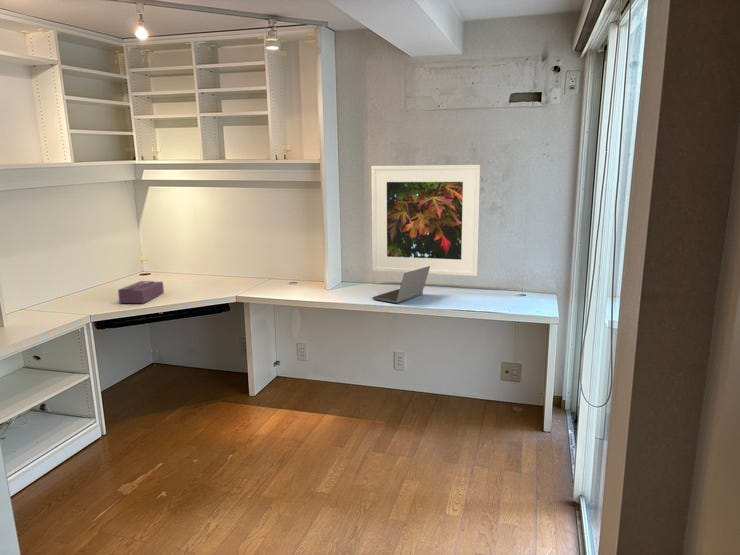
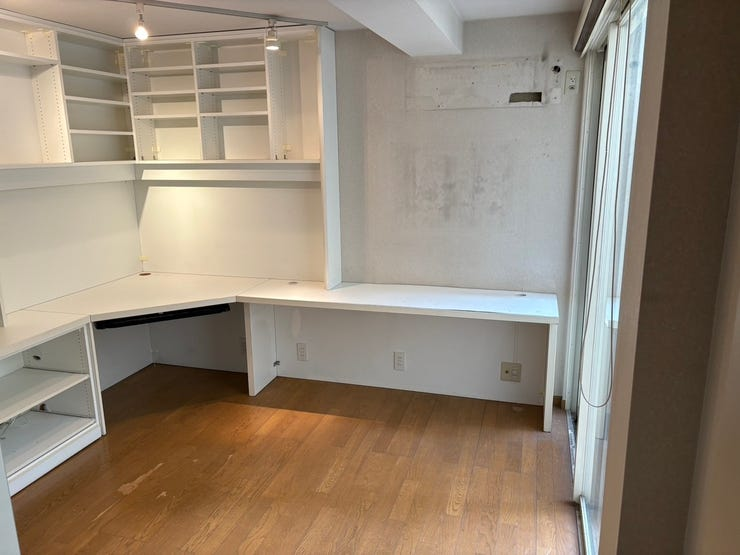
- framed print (423, 220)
- tissue box (141, 291)
- laptop computer (402, 282)
